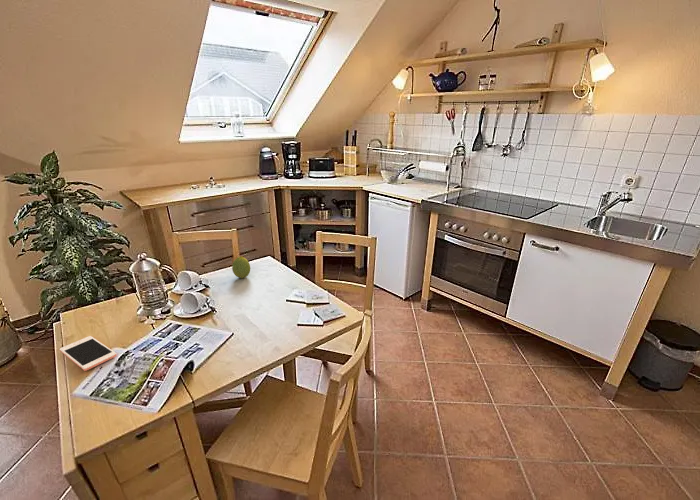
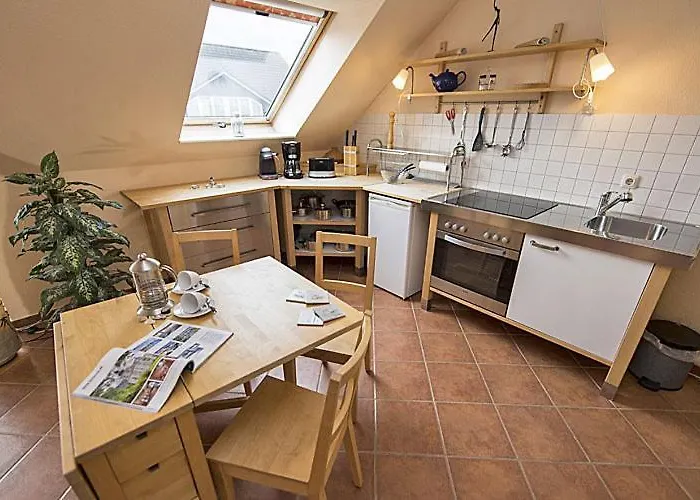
- fruit (241, 267)
- cell phone (87, 352)
